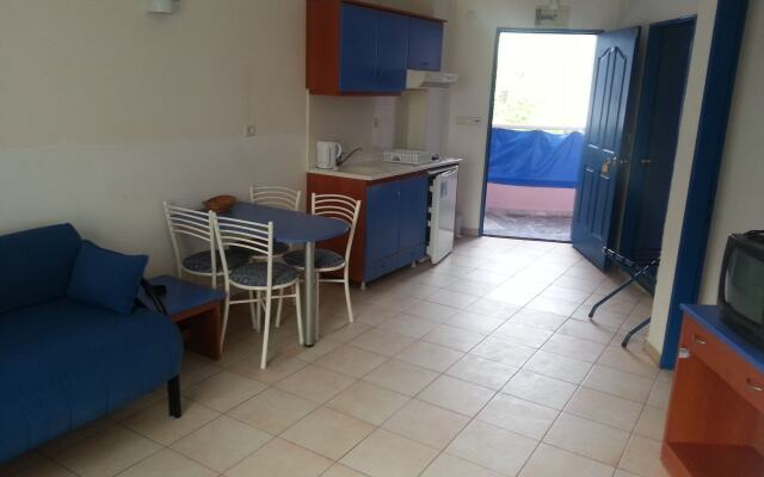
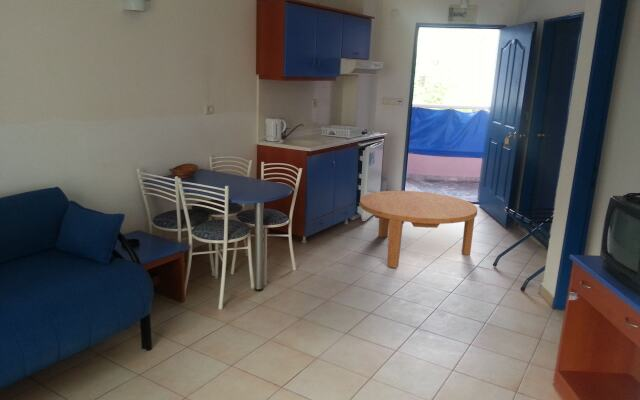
+ coffee table (415, 226)
